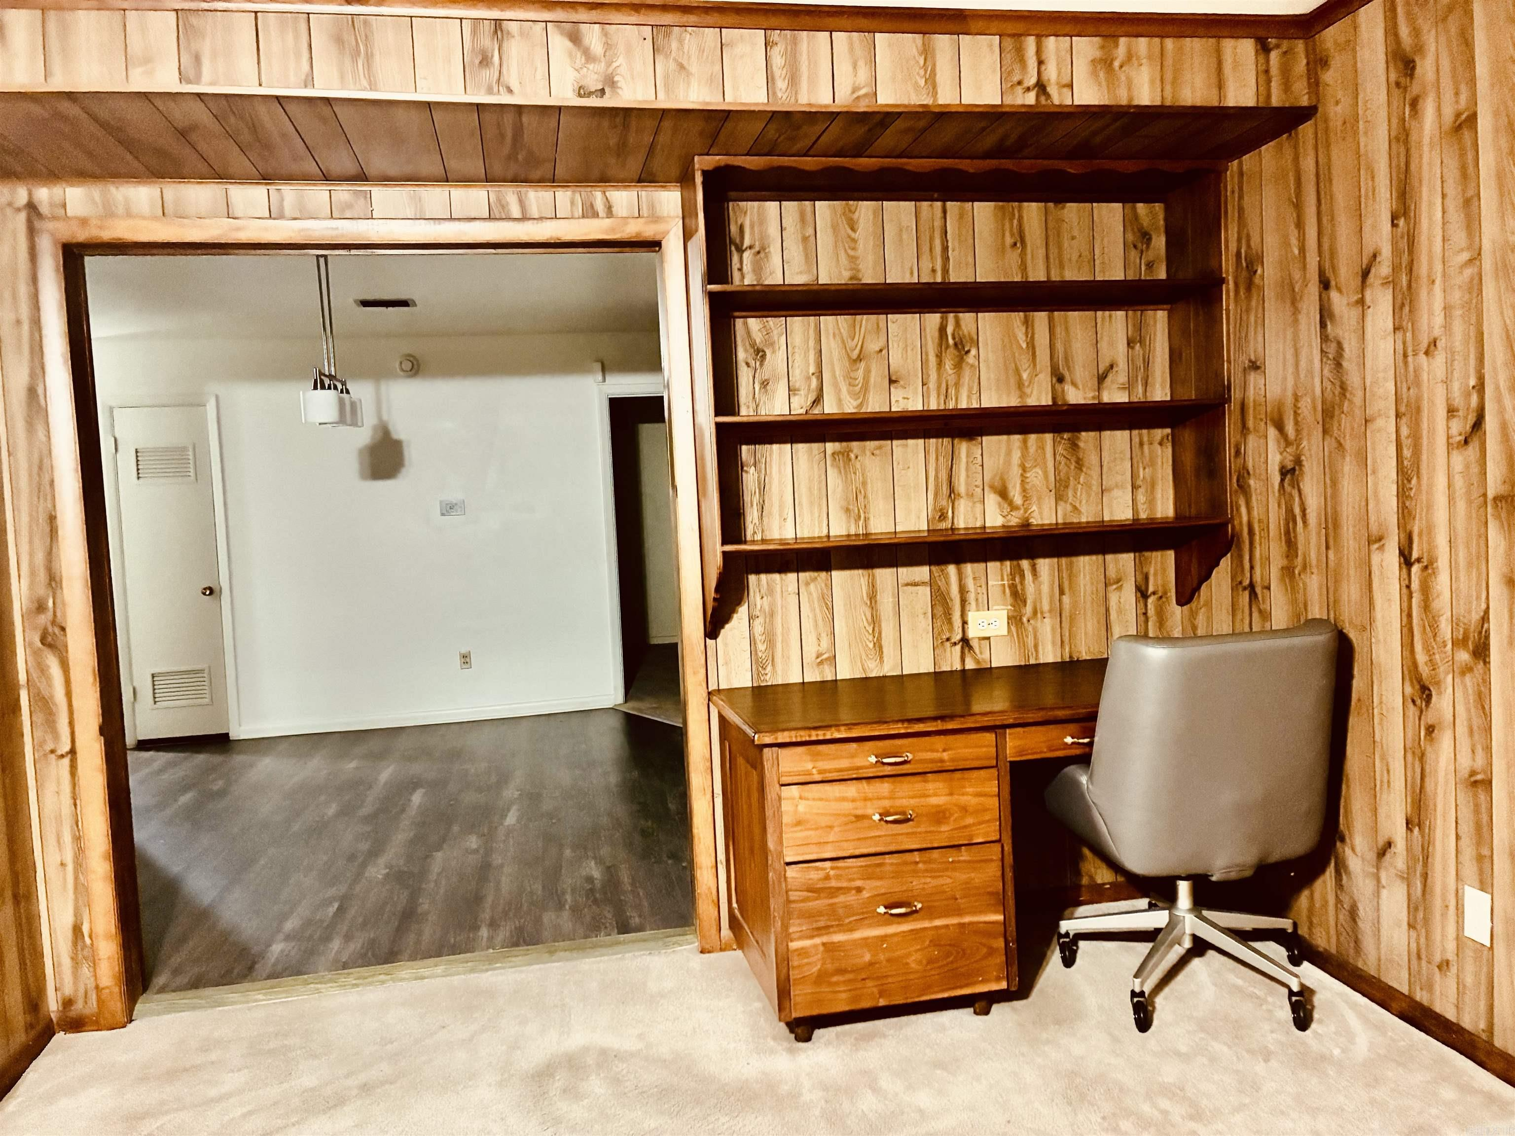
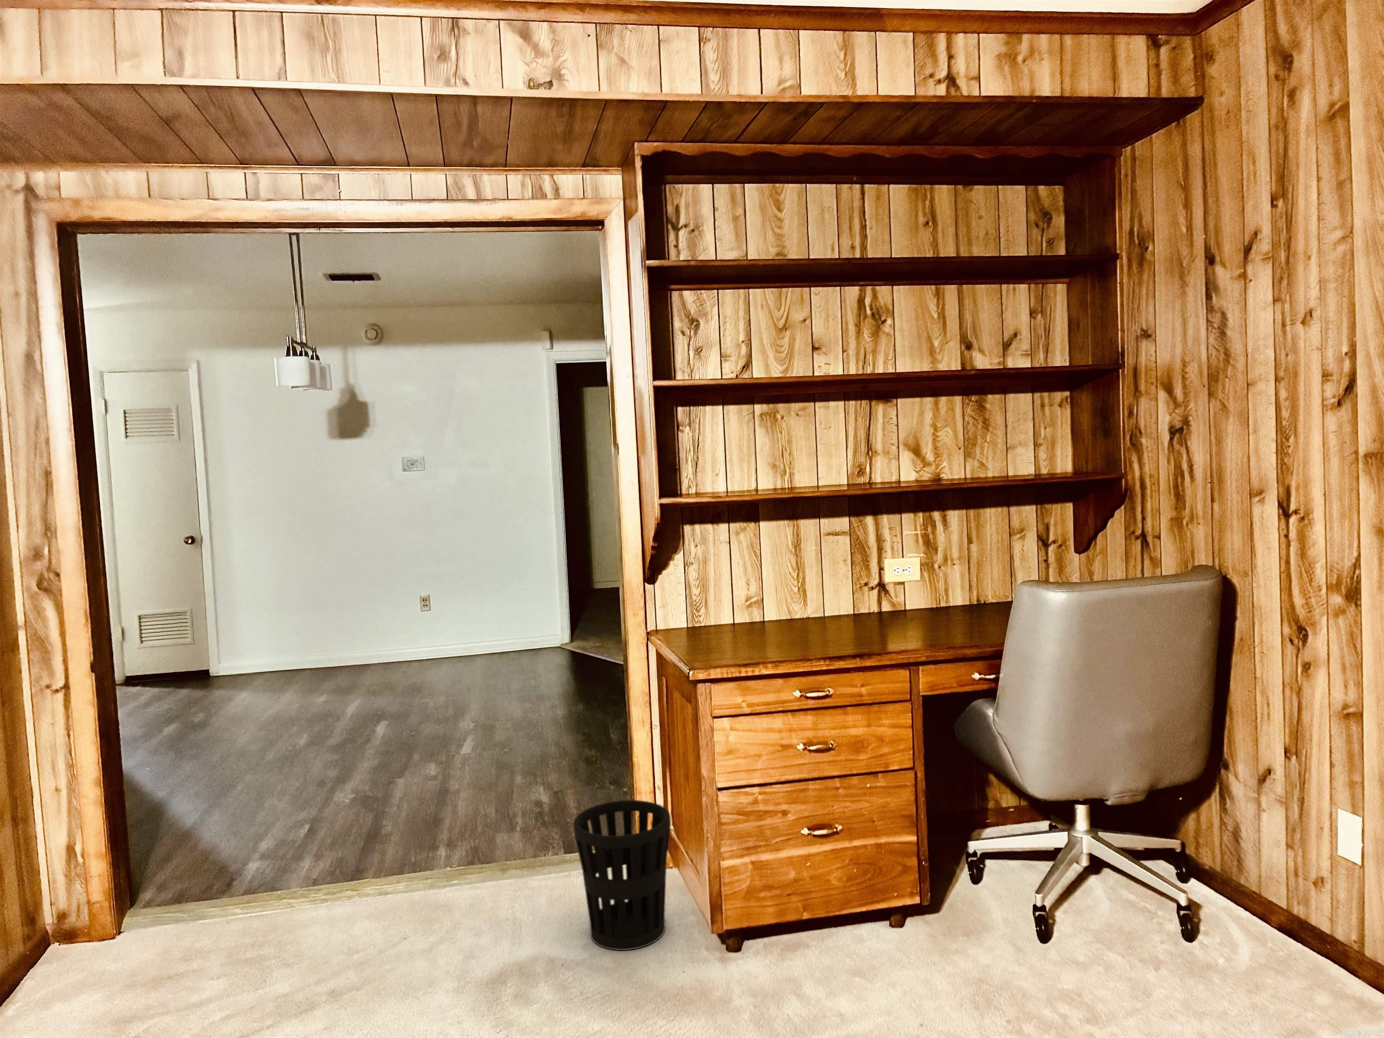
+ wastebasket (626, 873)
